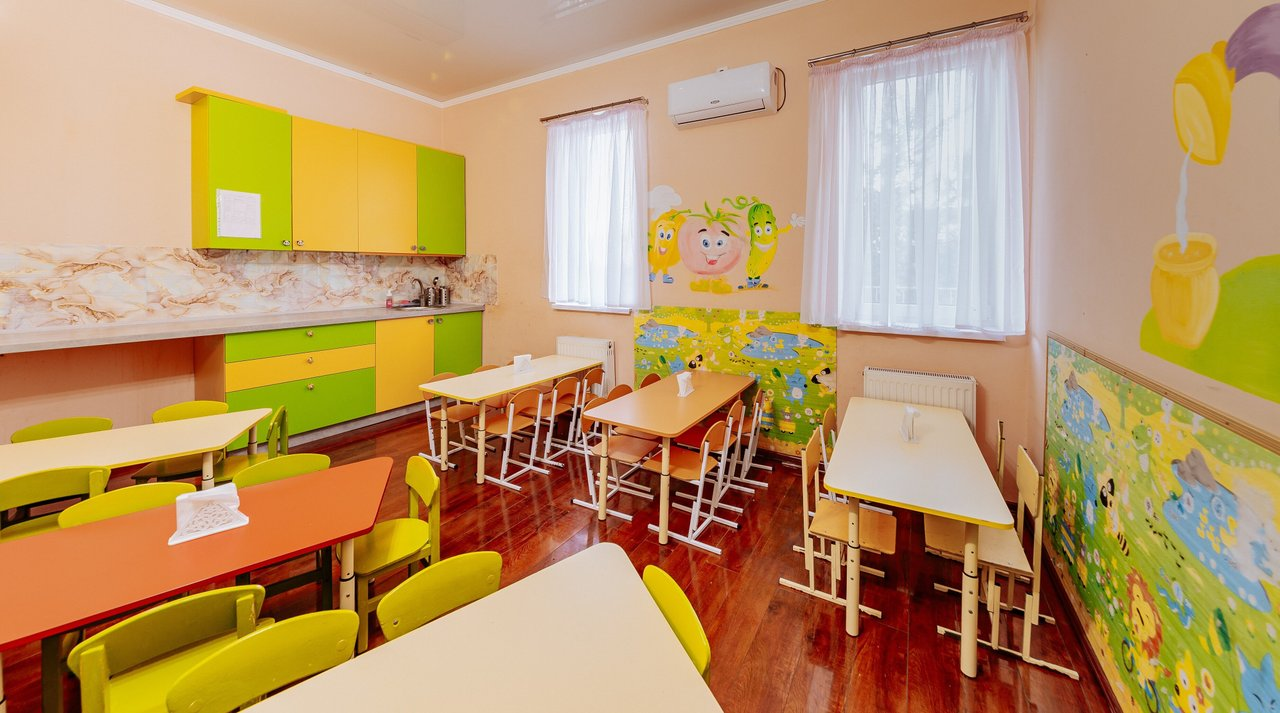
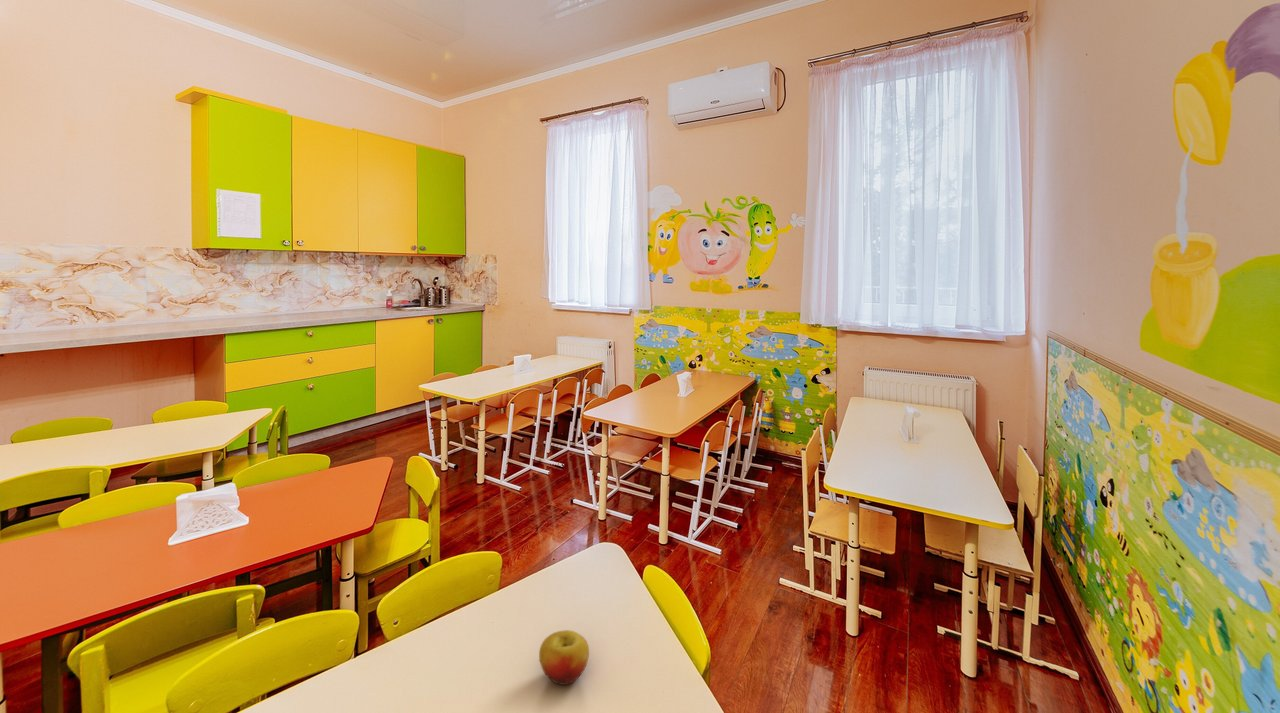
+ apple (564, 657)
